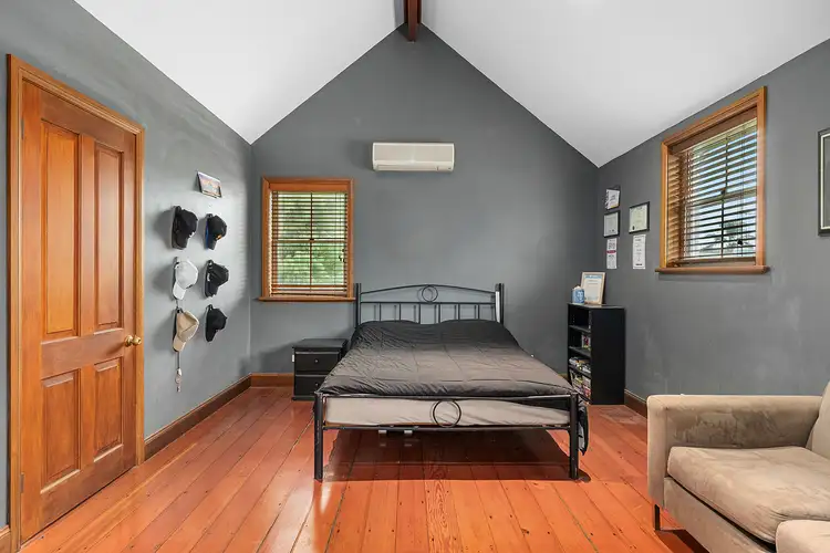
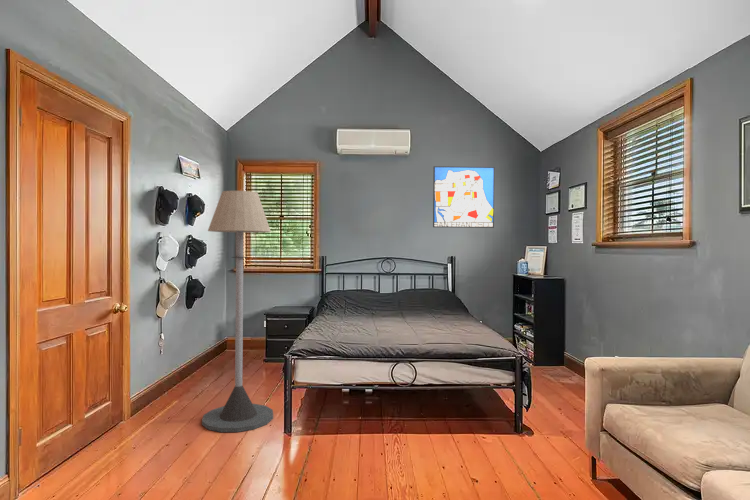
+ wall art (463, 197)
+ floor lamp (239, 305)
